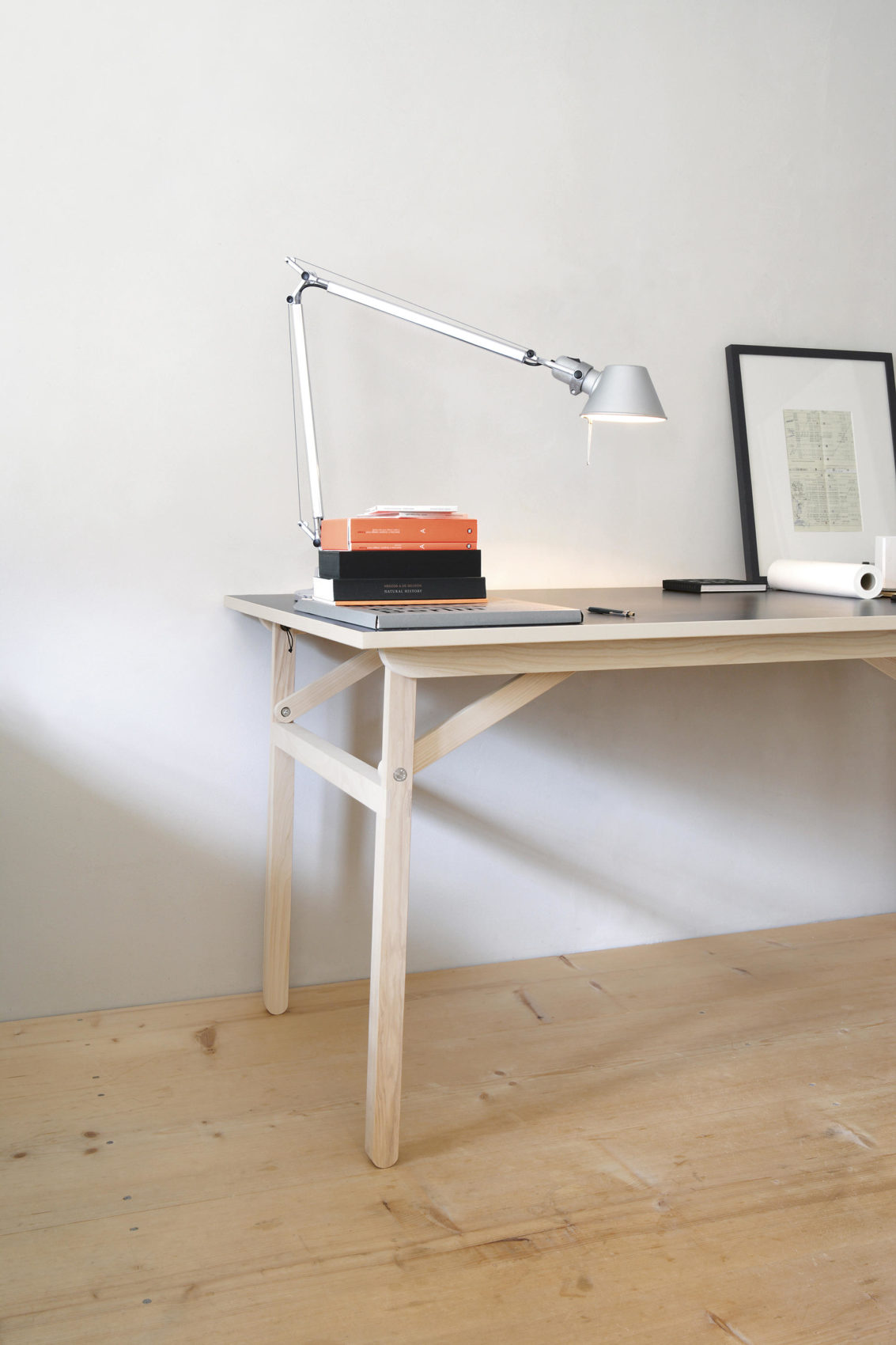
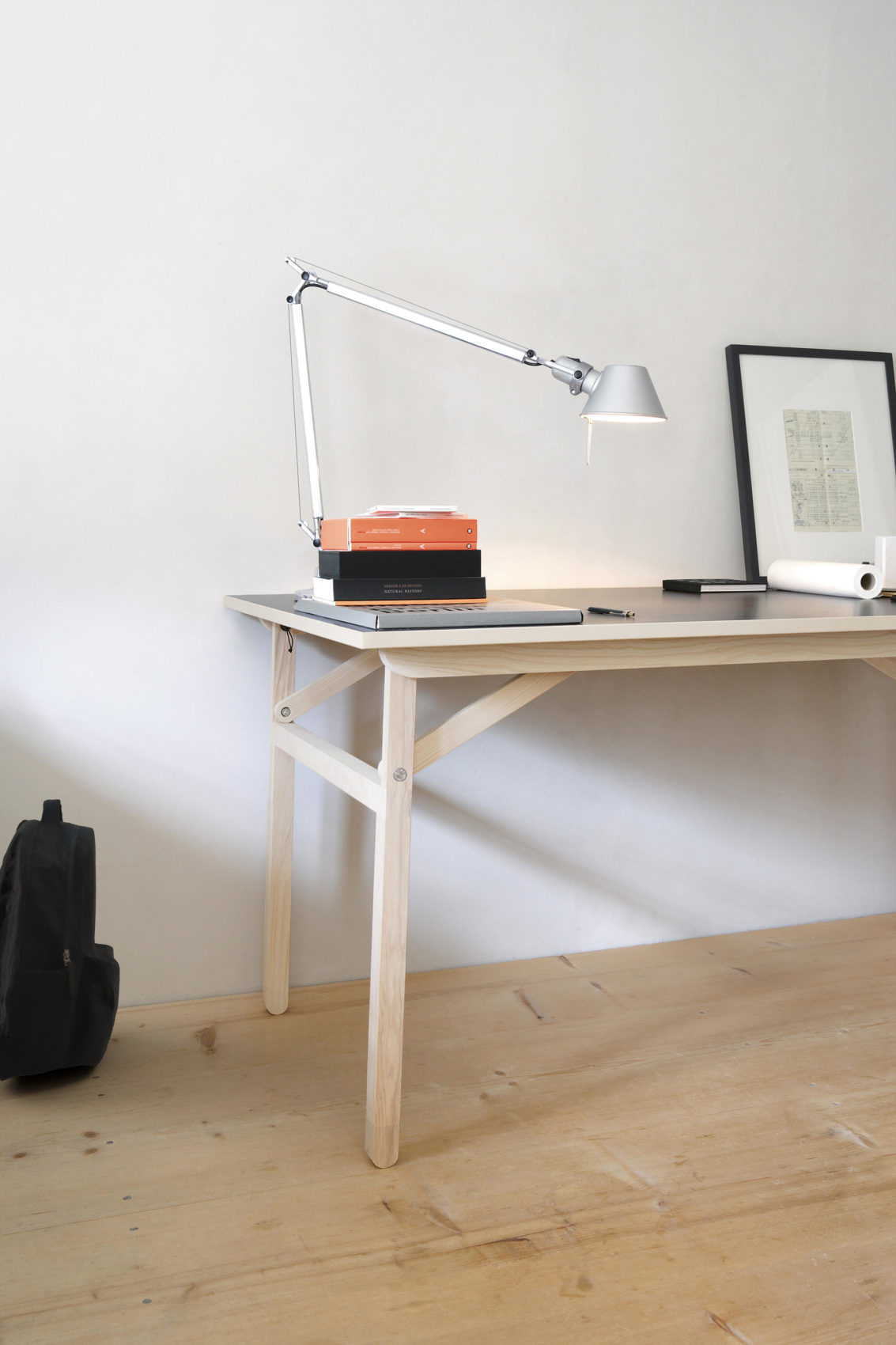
+ backpack (50, 929)
